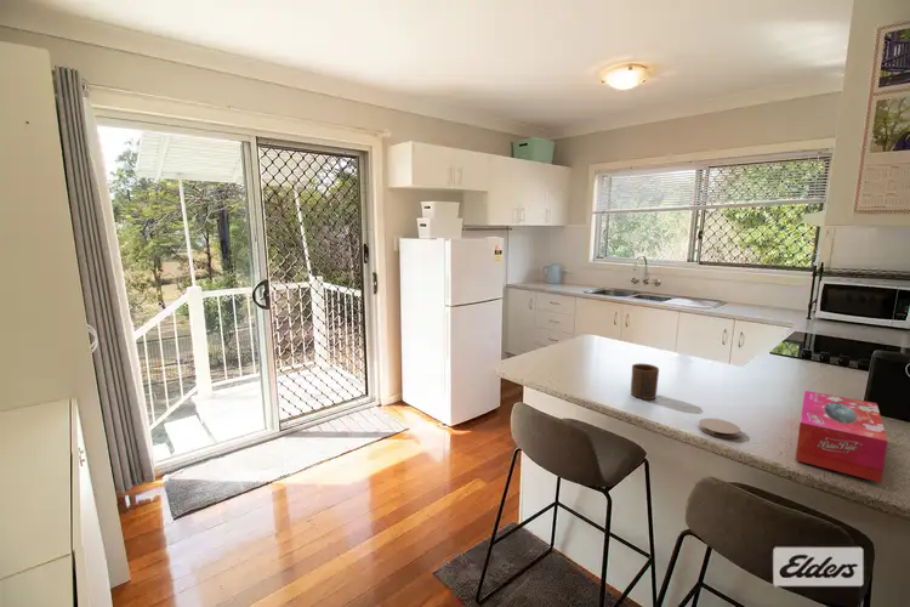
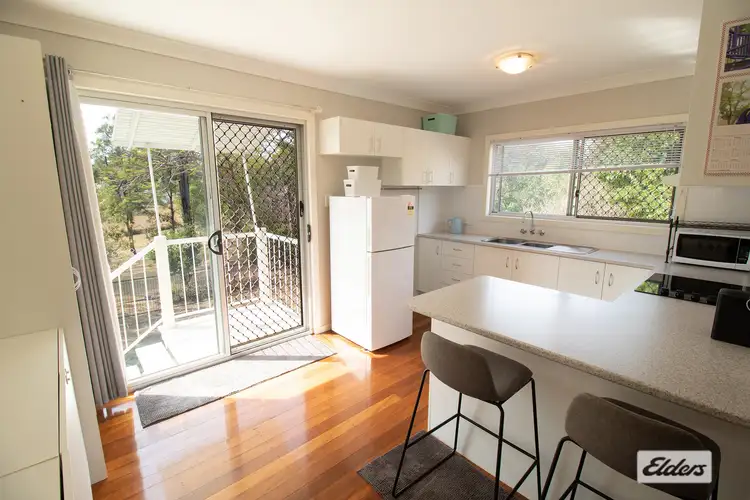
- coaster (718, 427)
- cup (644, 381)
- tissue box (837, 430)
